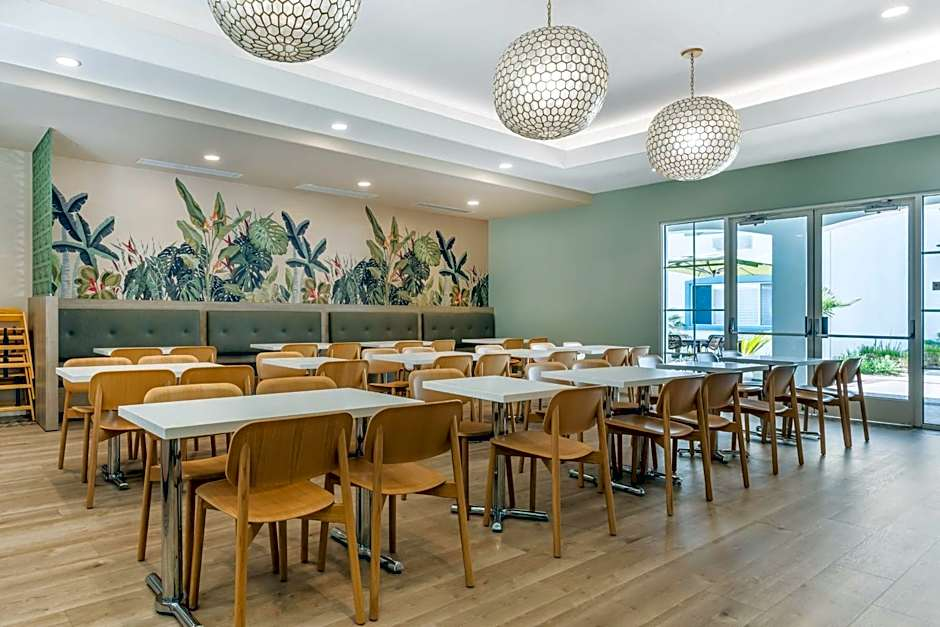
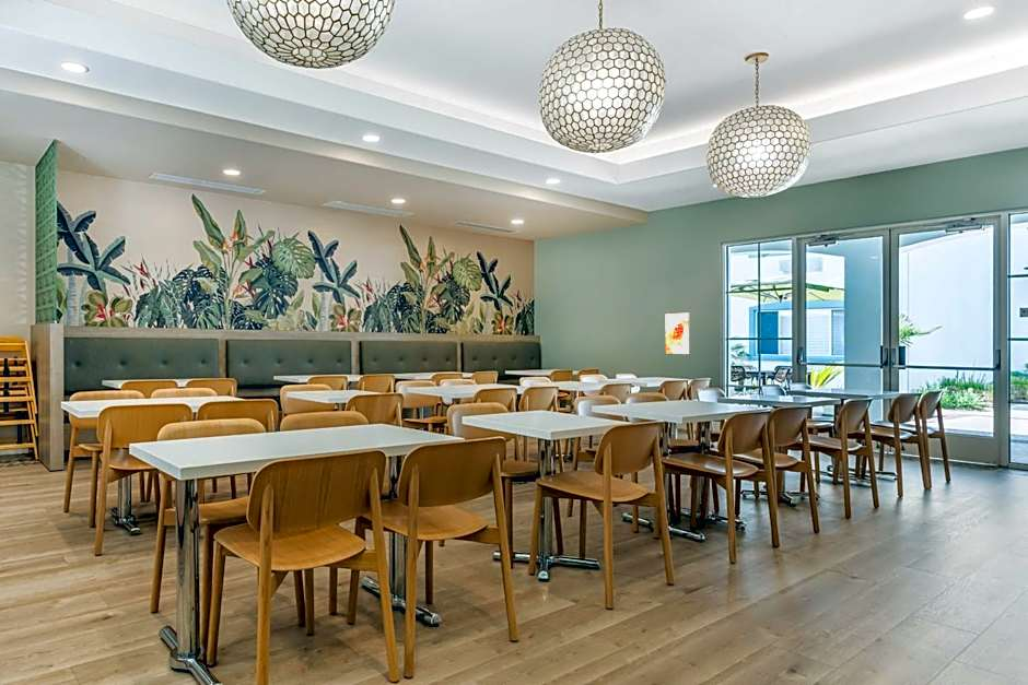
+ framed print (677, 333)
